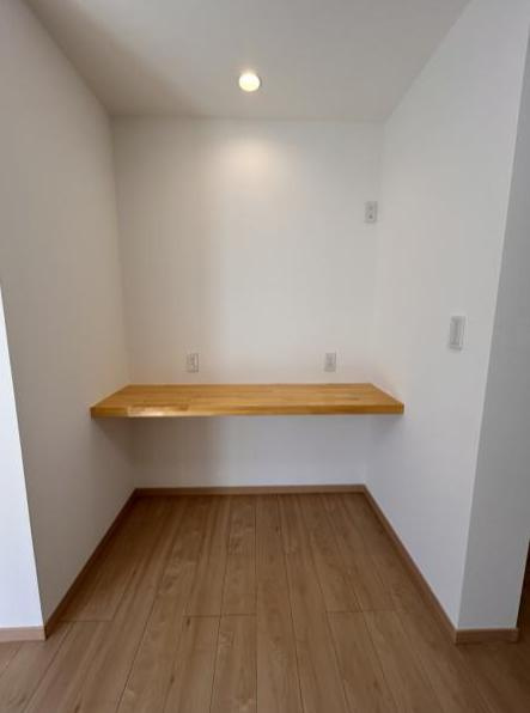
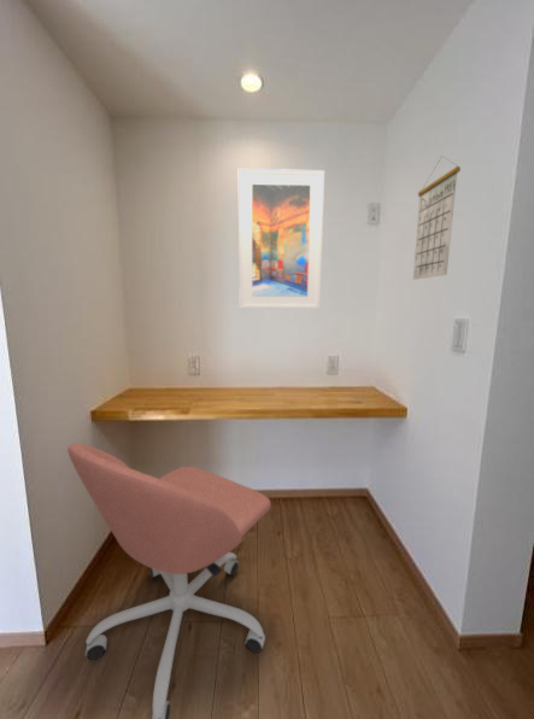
+ calendar (434, 218)
+ office chair (181, 526)
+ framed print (280, 241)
